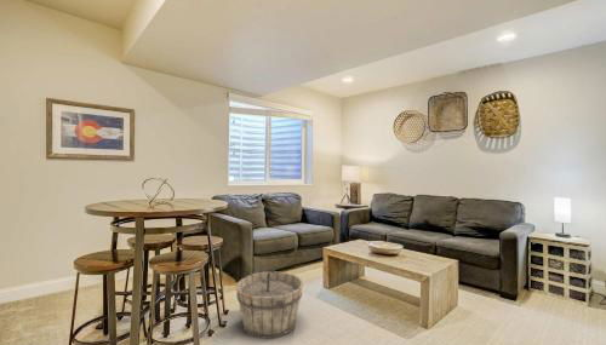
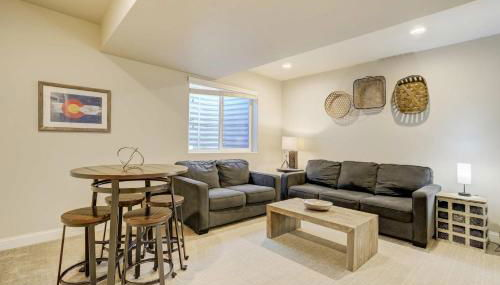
- wooden bucket (269, 295)
